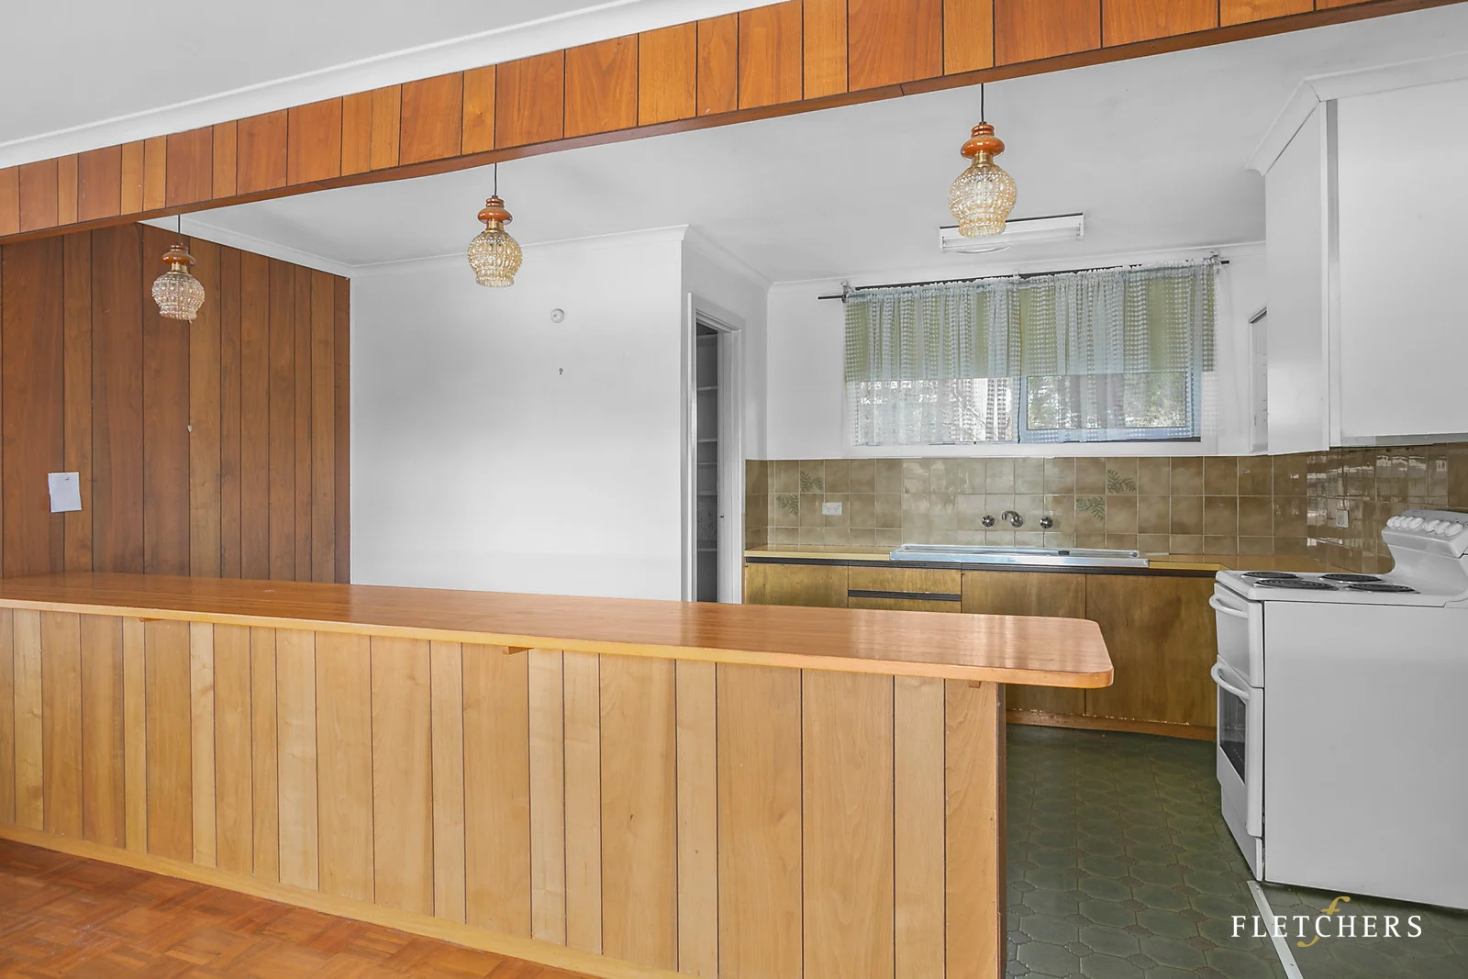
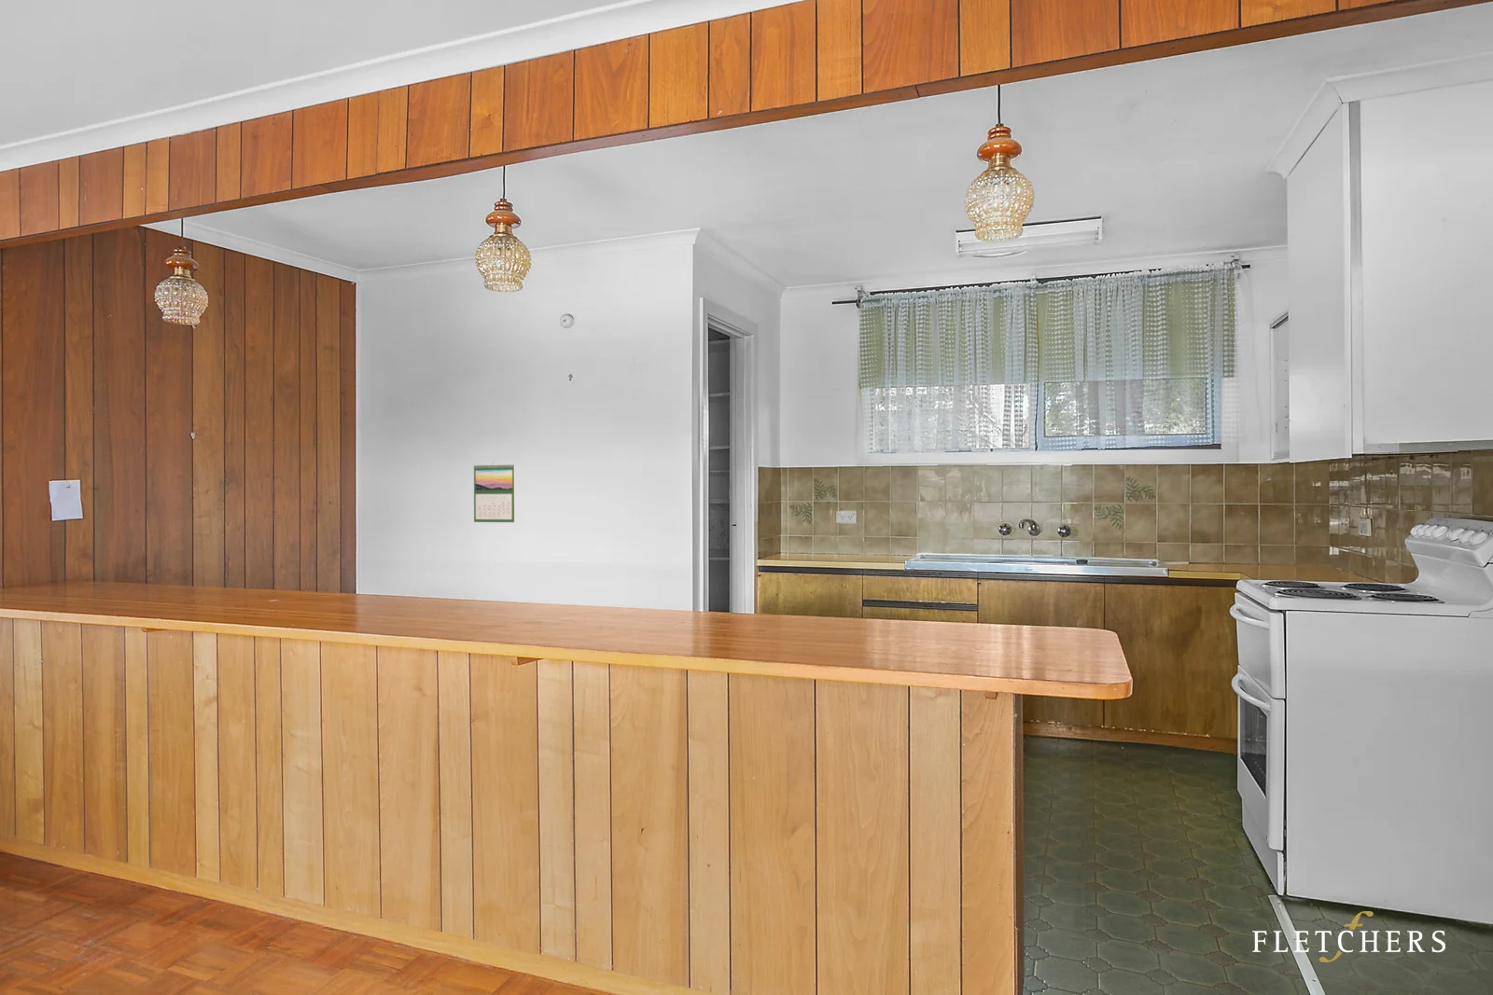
+ calendar (493, 492)
